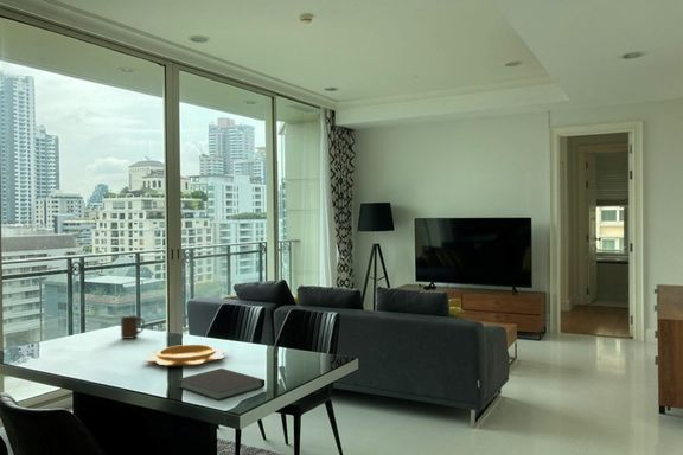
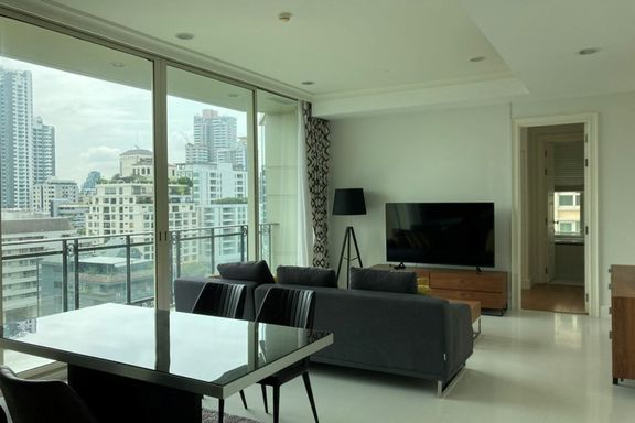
- cup (132, 327)
- decorative bowl (186, 354)
- notebook (221, 383)
